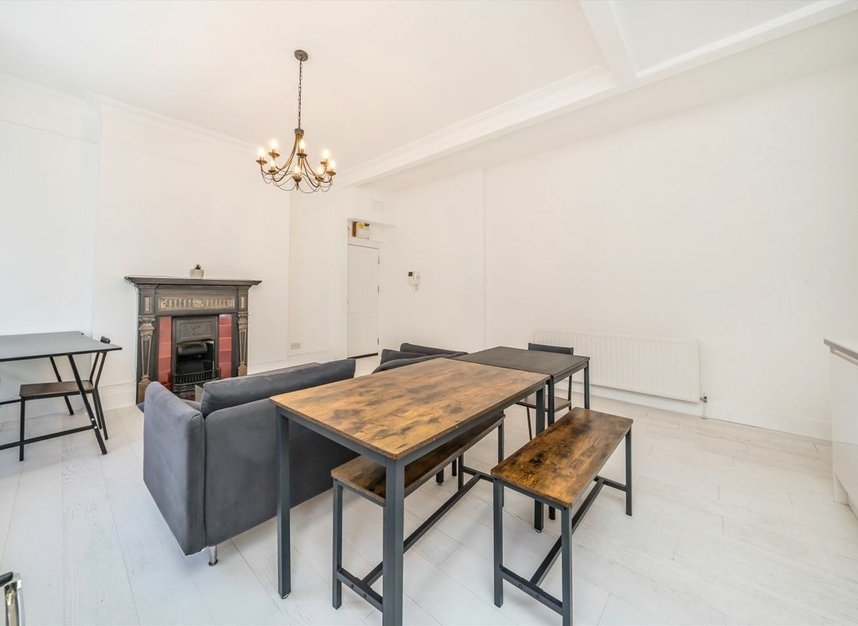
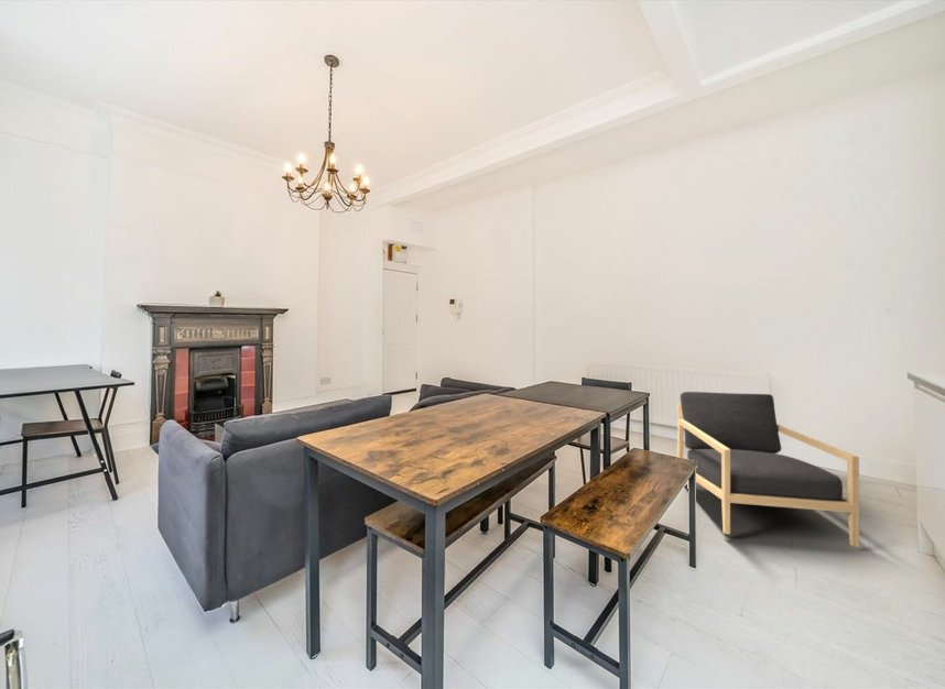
+ armchair (750, 453)
